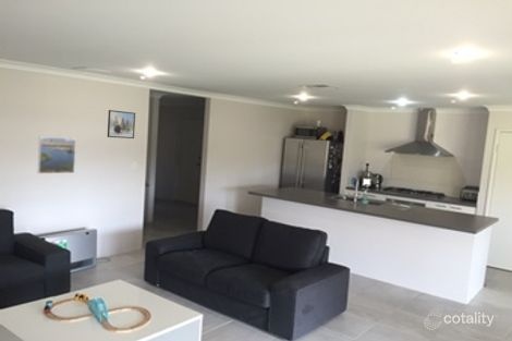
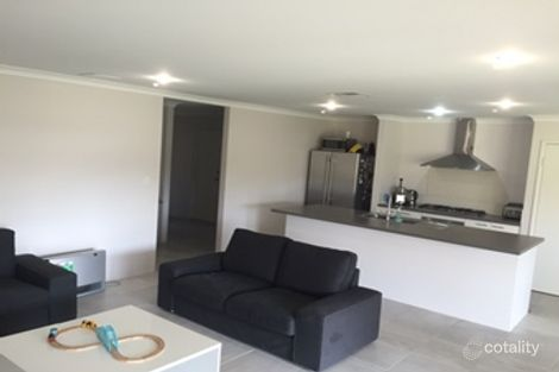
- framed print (57, 155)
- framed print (121, 124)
